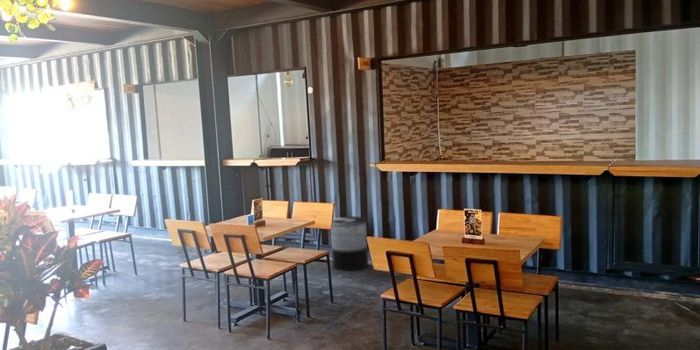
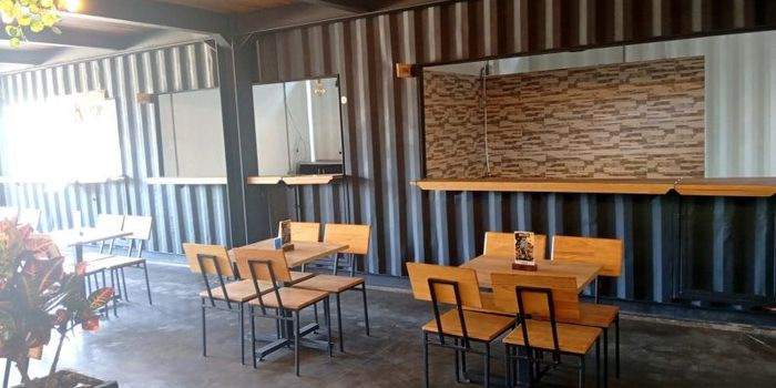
- trash can (349, 242)
